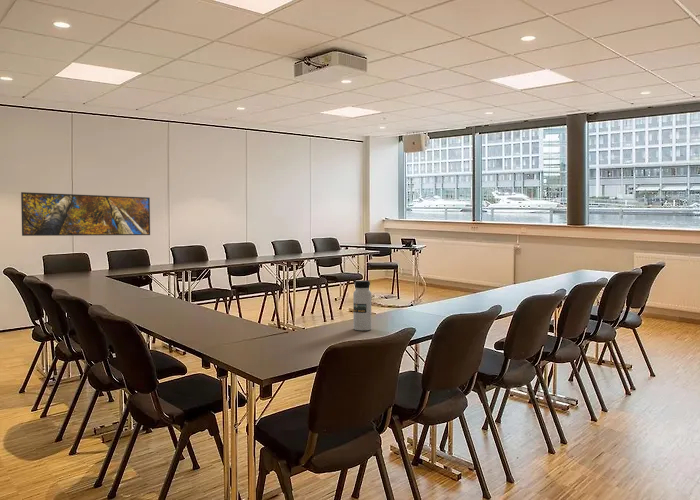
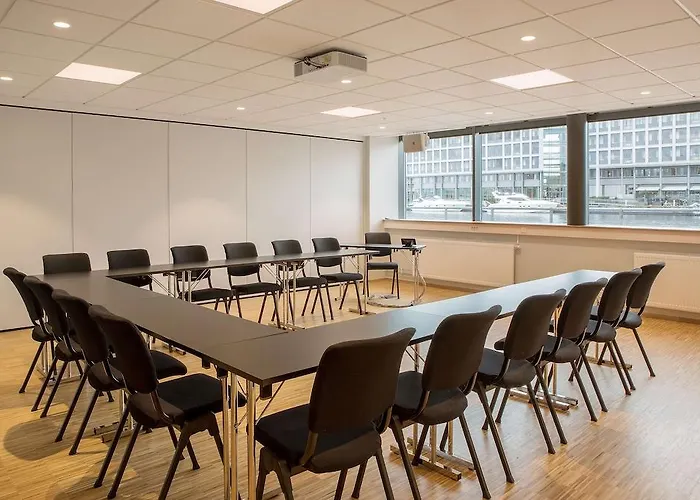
- water bottle (362, 305)
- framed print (90, 215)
